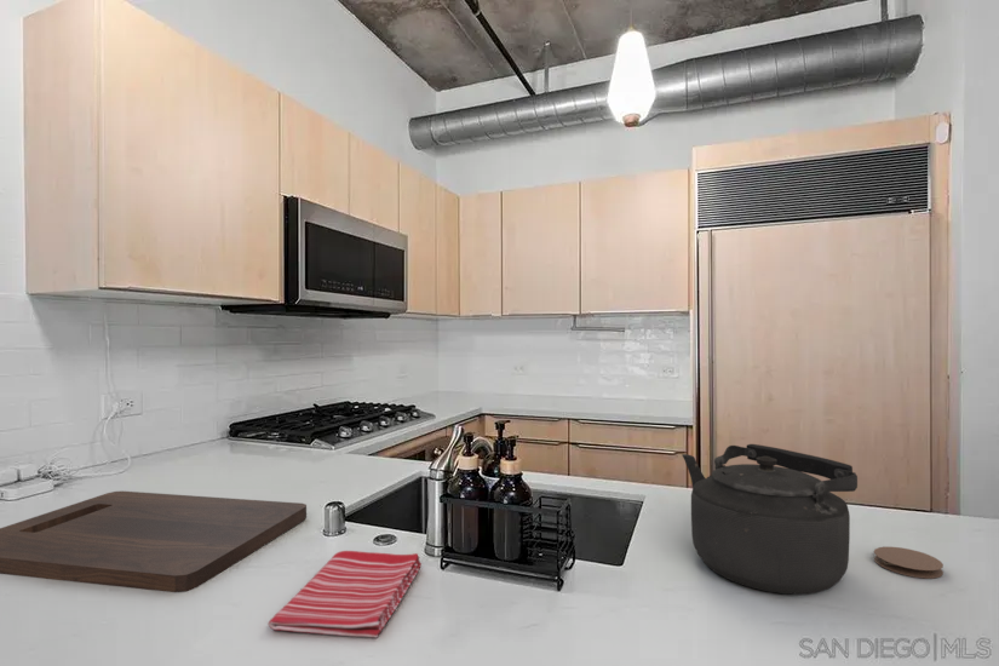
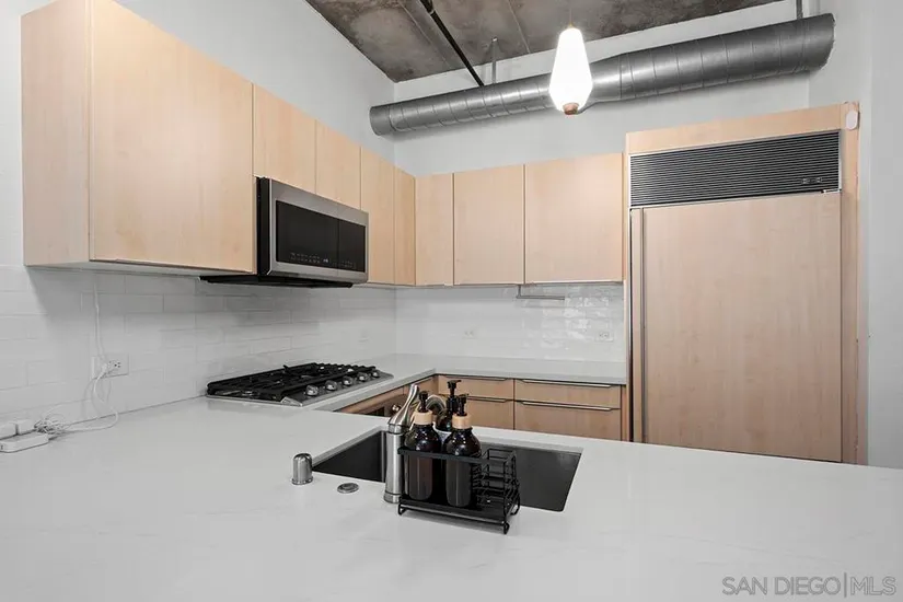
- cutting board (143, 530)
- kettle (763, 509)
- dish towel (354, 587)
- coaster (907, 561)
